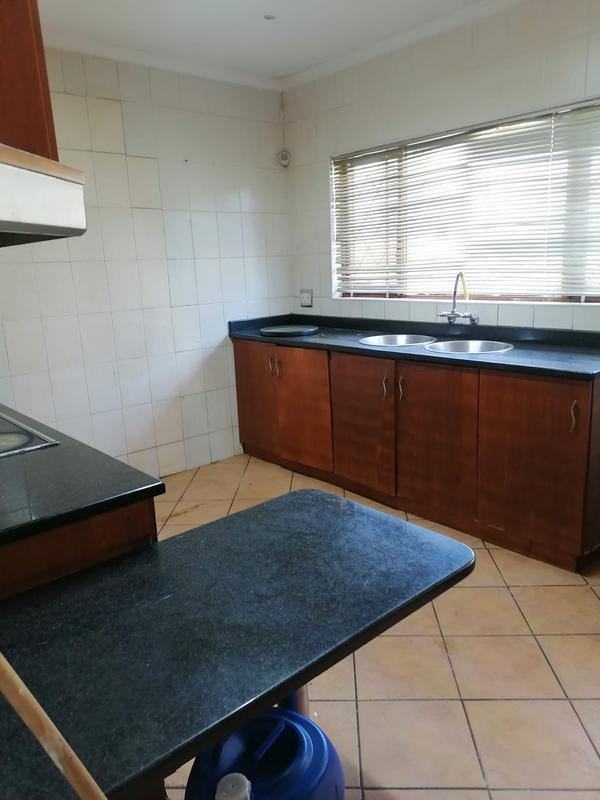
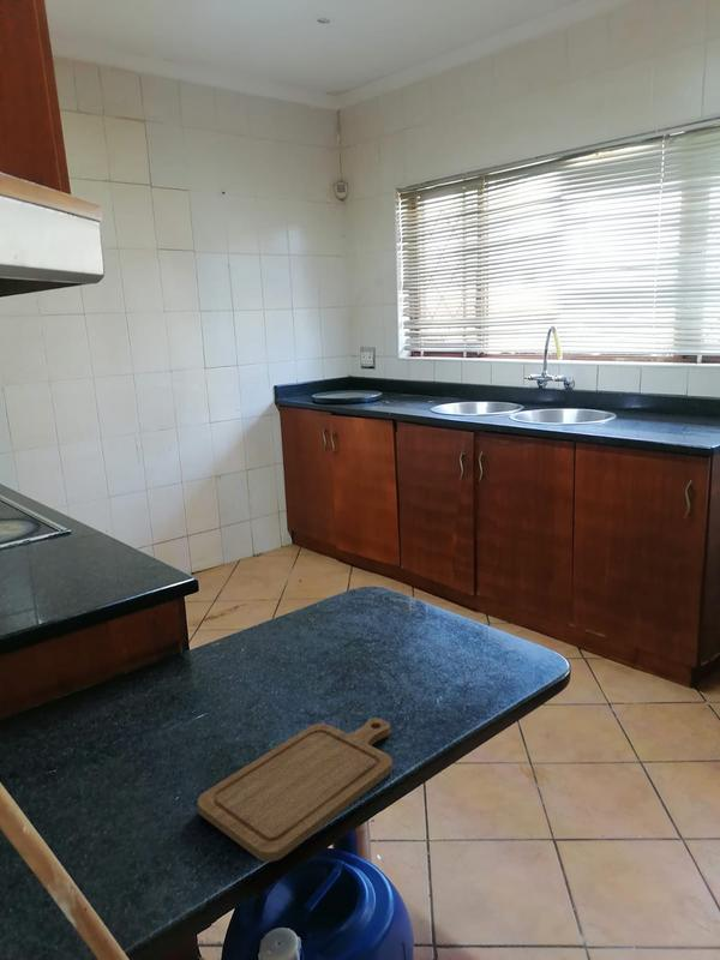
+ chopping board (314, 772)
